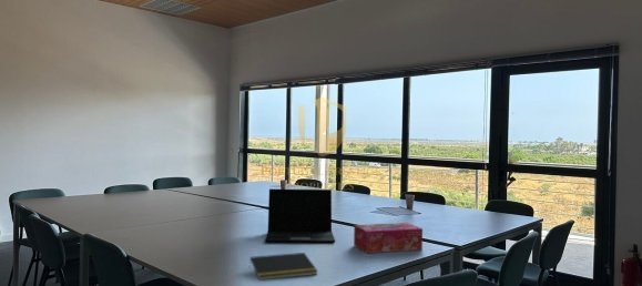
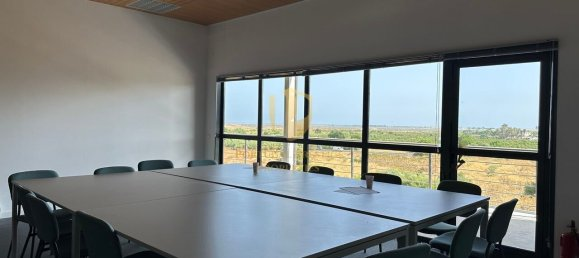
- laptop (299, 214)
- tissue box (387, 236)
- notepad (283, 265)
